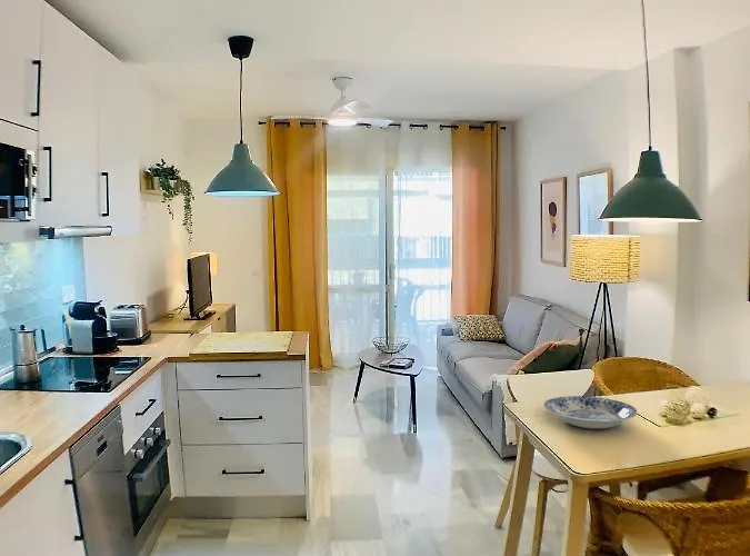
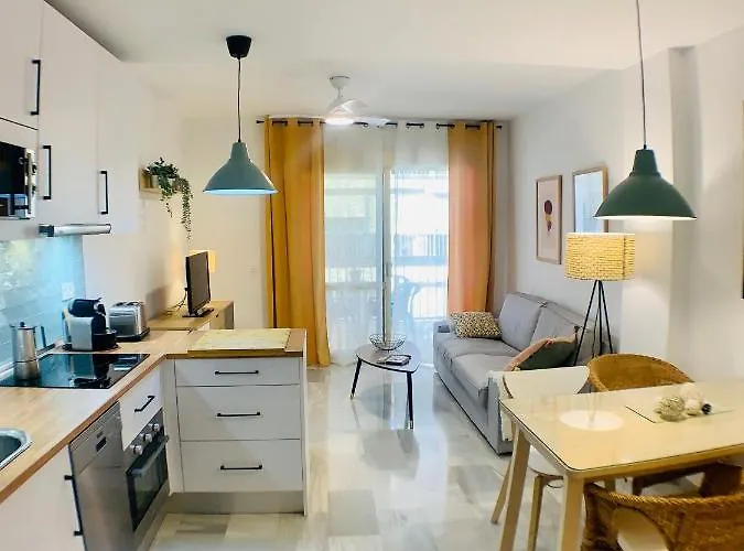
- plate (589, 415)
